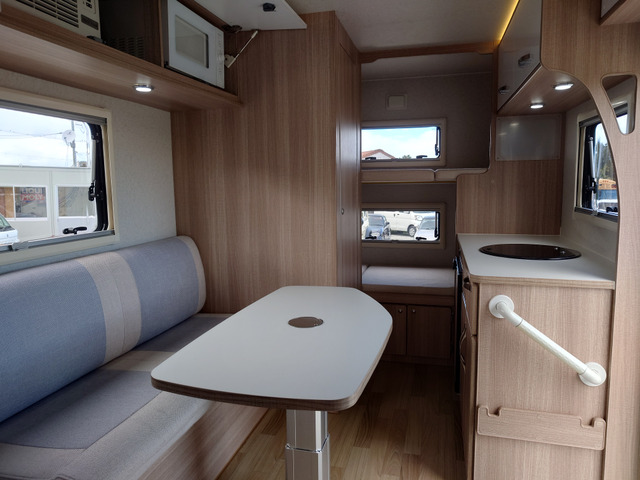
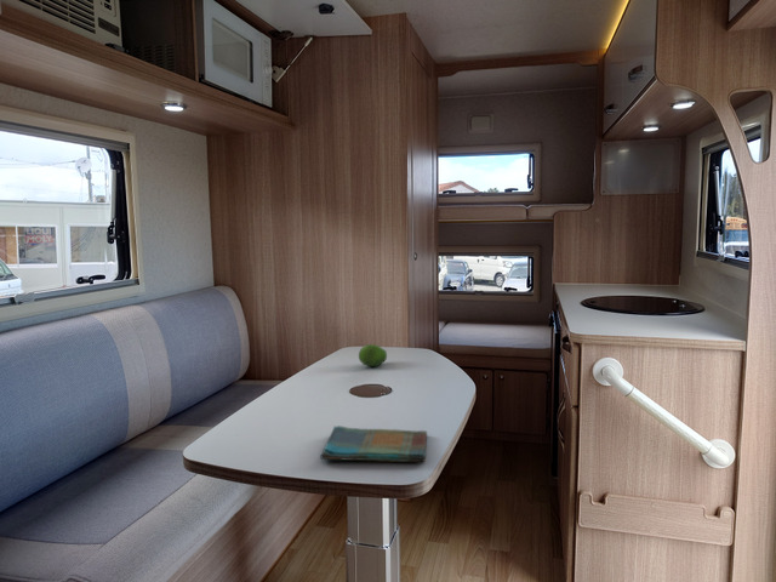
+ dish towel (376, 443)
+ fruit (372, 354)
